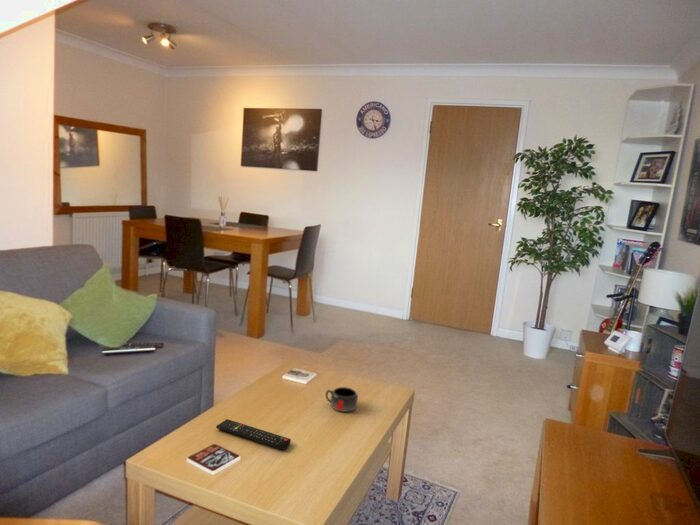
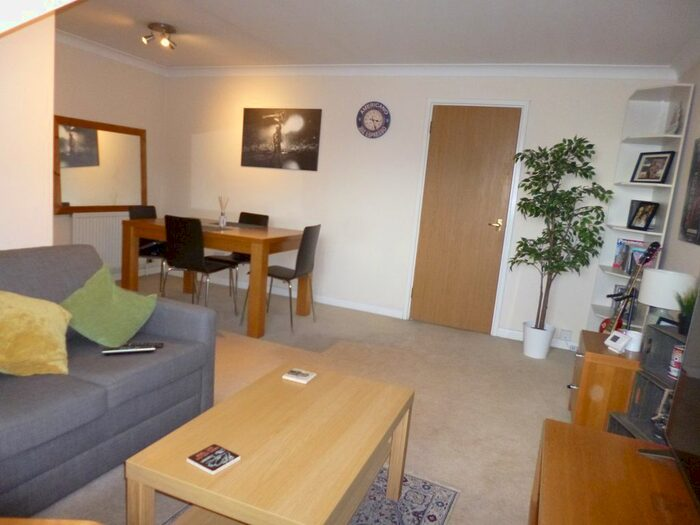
- remote control (253, 434)
- mug (341, 398)
